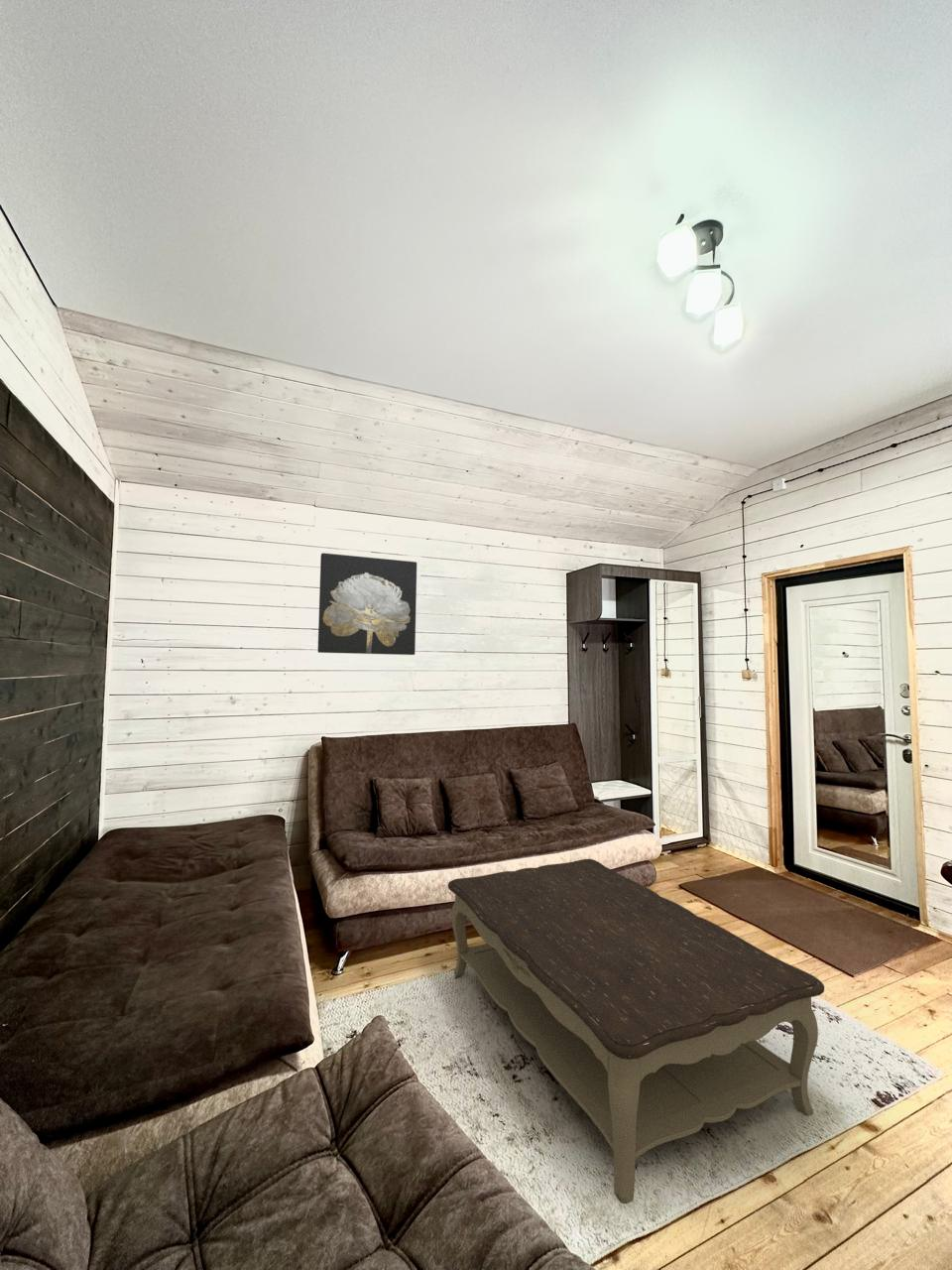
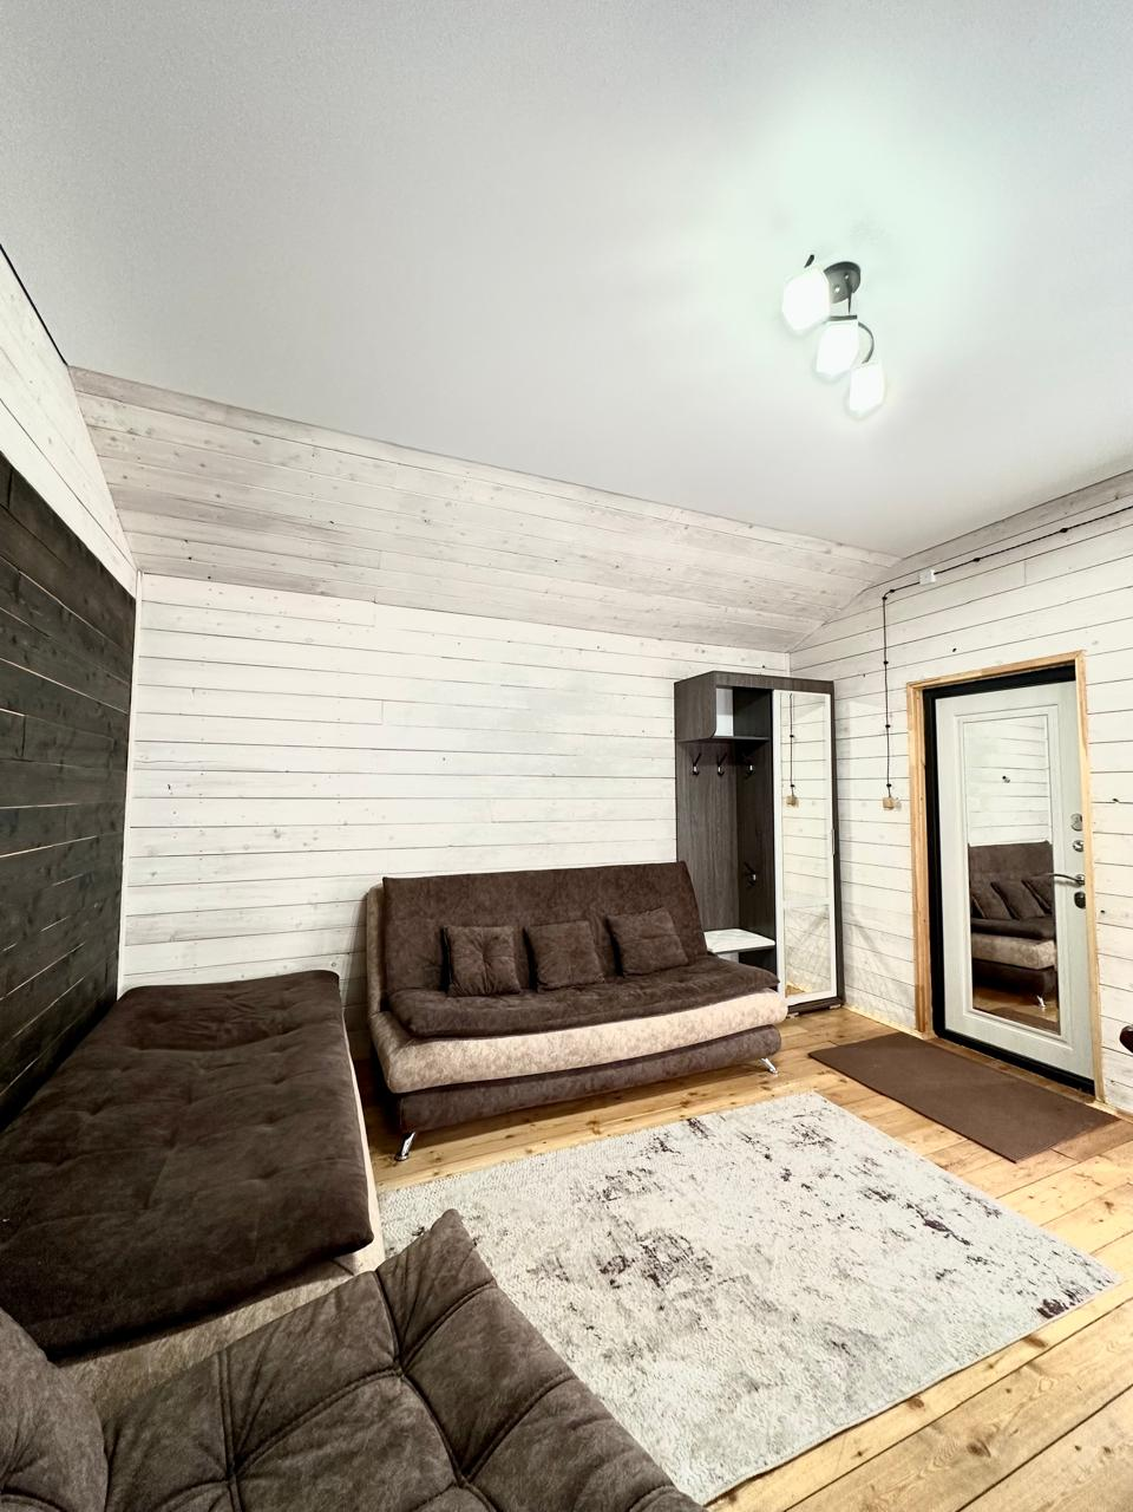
- coffee table (601, 974)
- wall art (369, 605)
